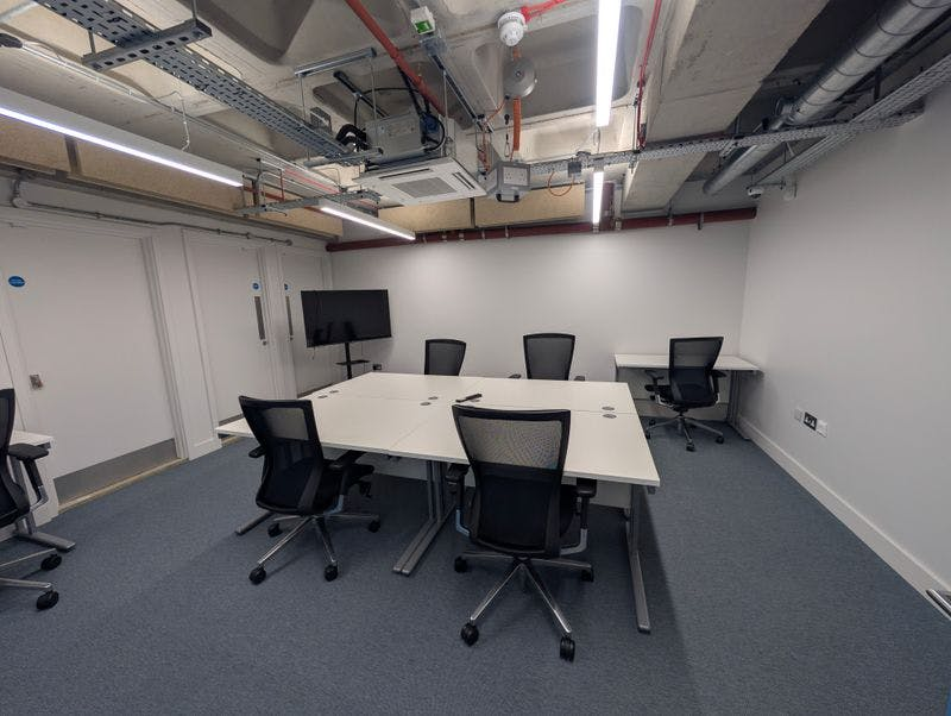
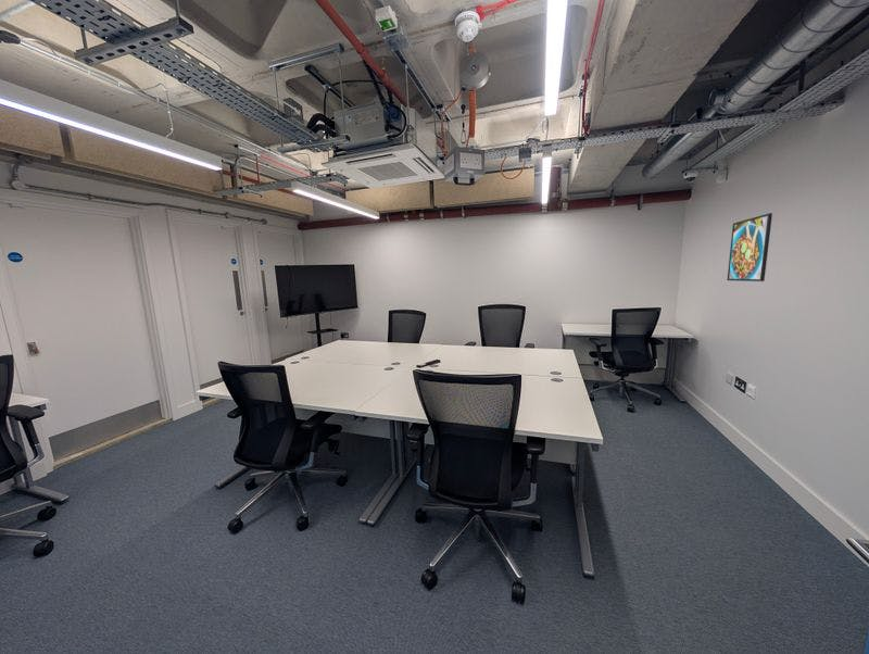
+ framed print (747, 250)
